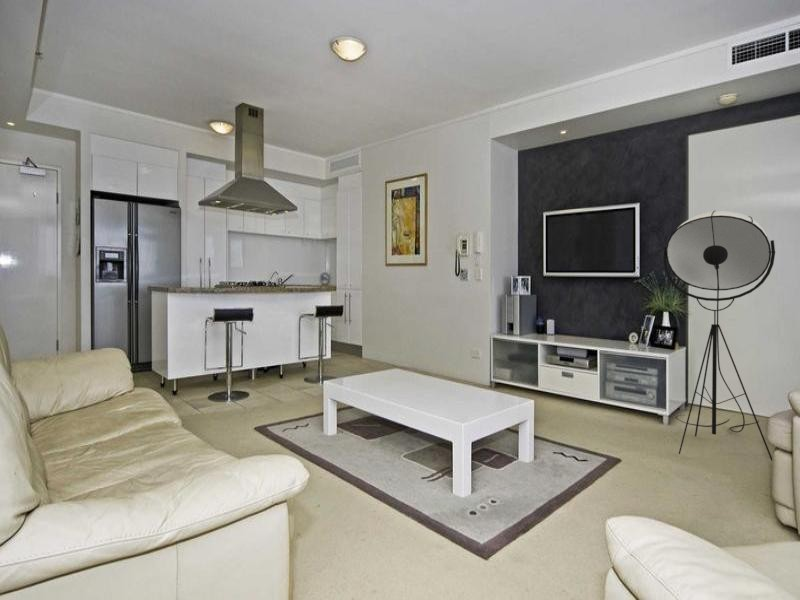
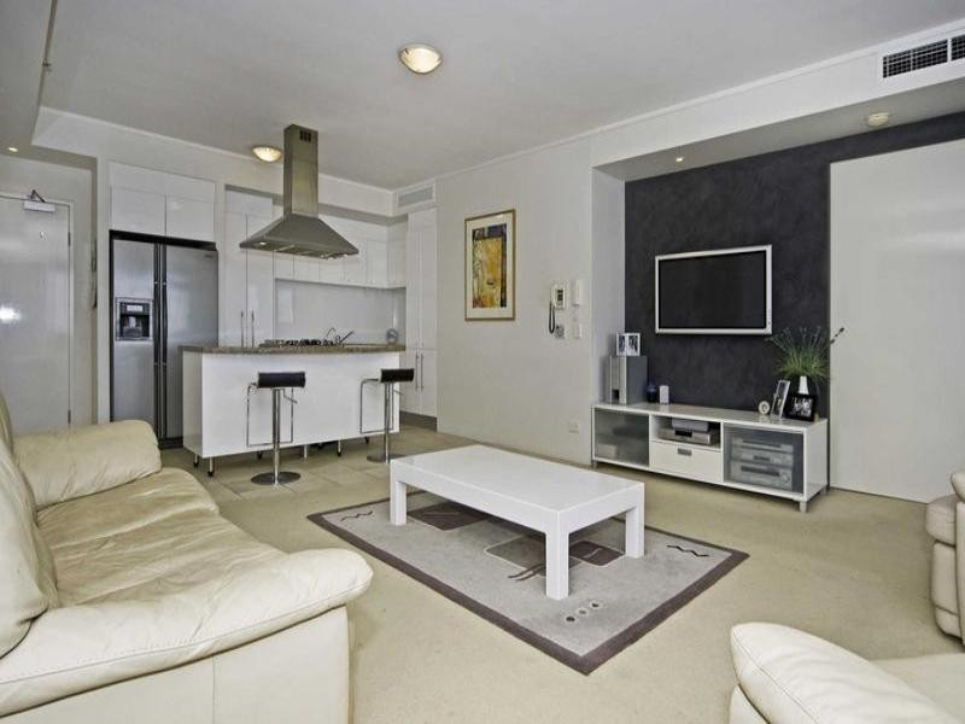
- floor lamp (719, 327)
